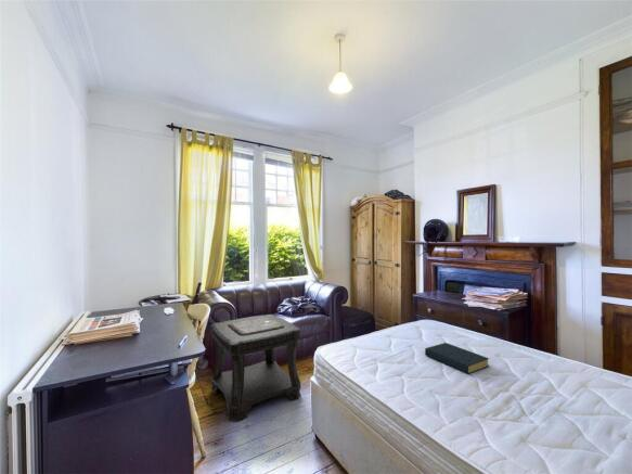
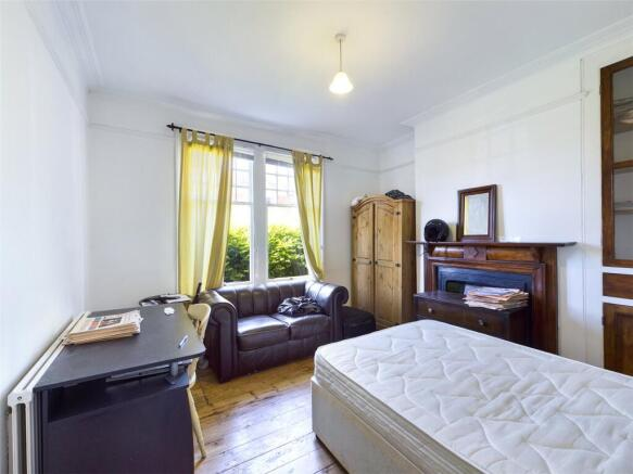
- side table (256, 363)
- hardback book (455, 357)
